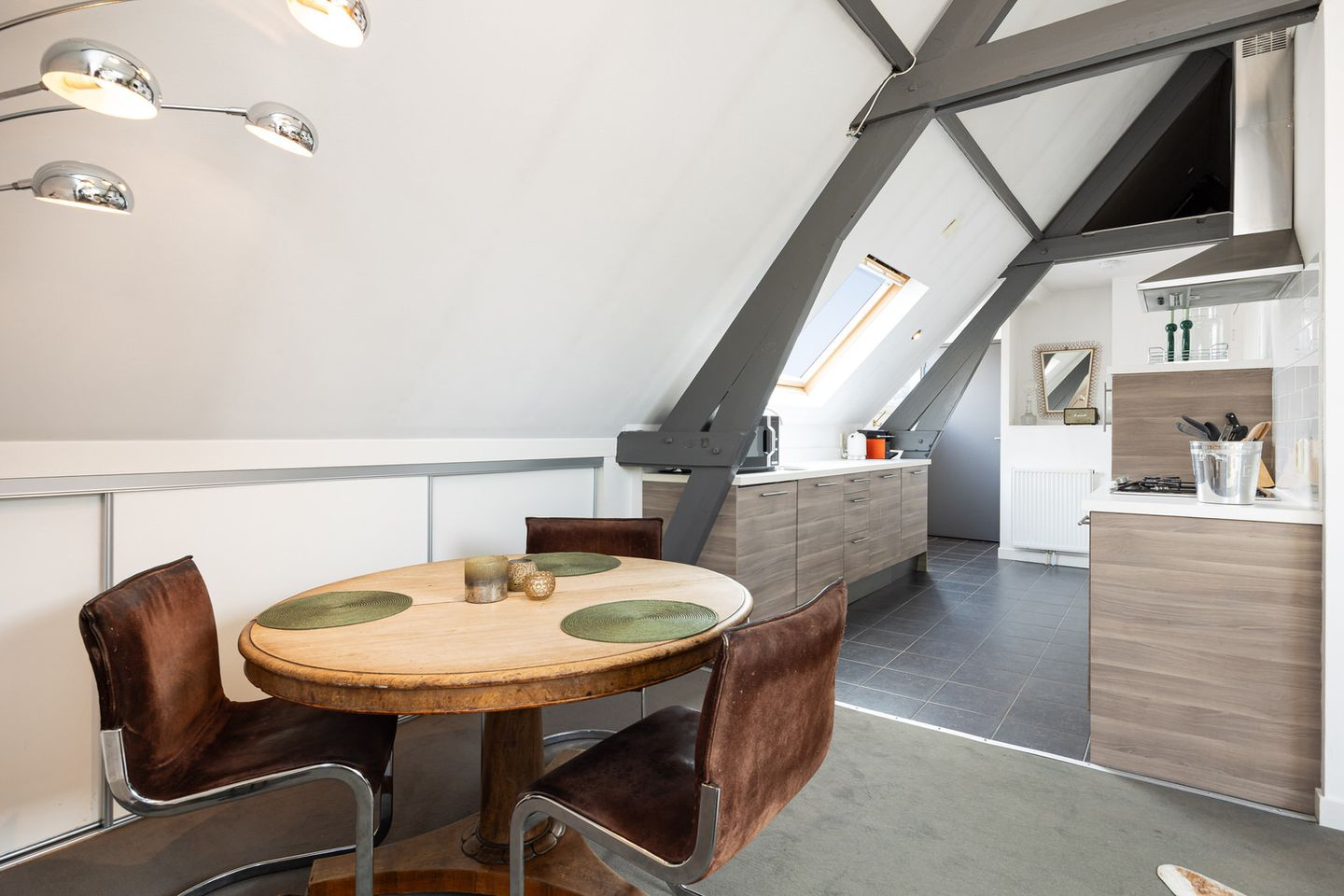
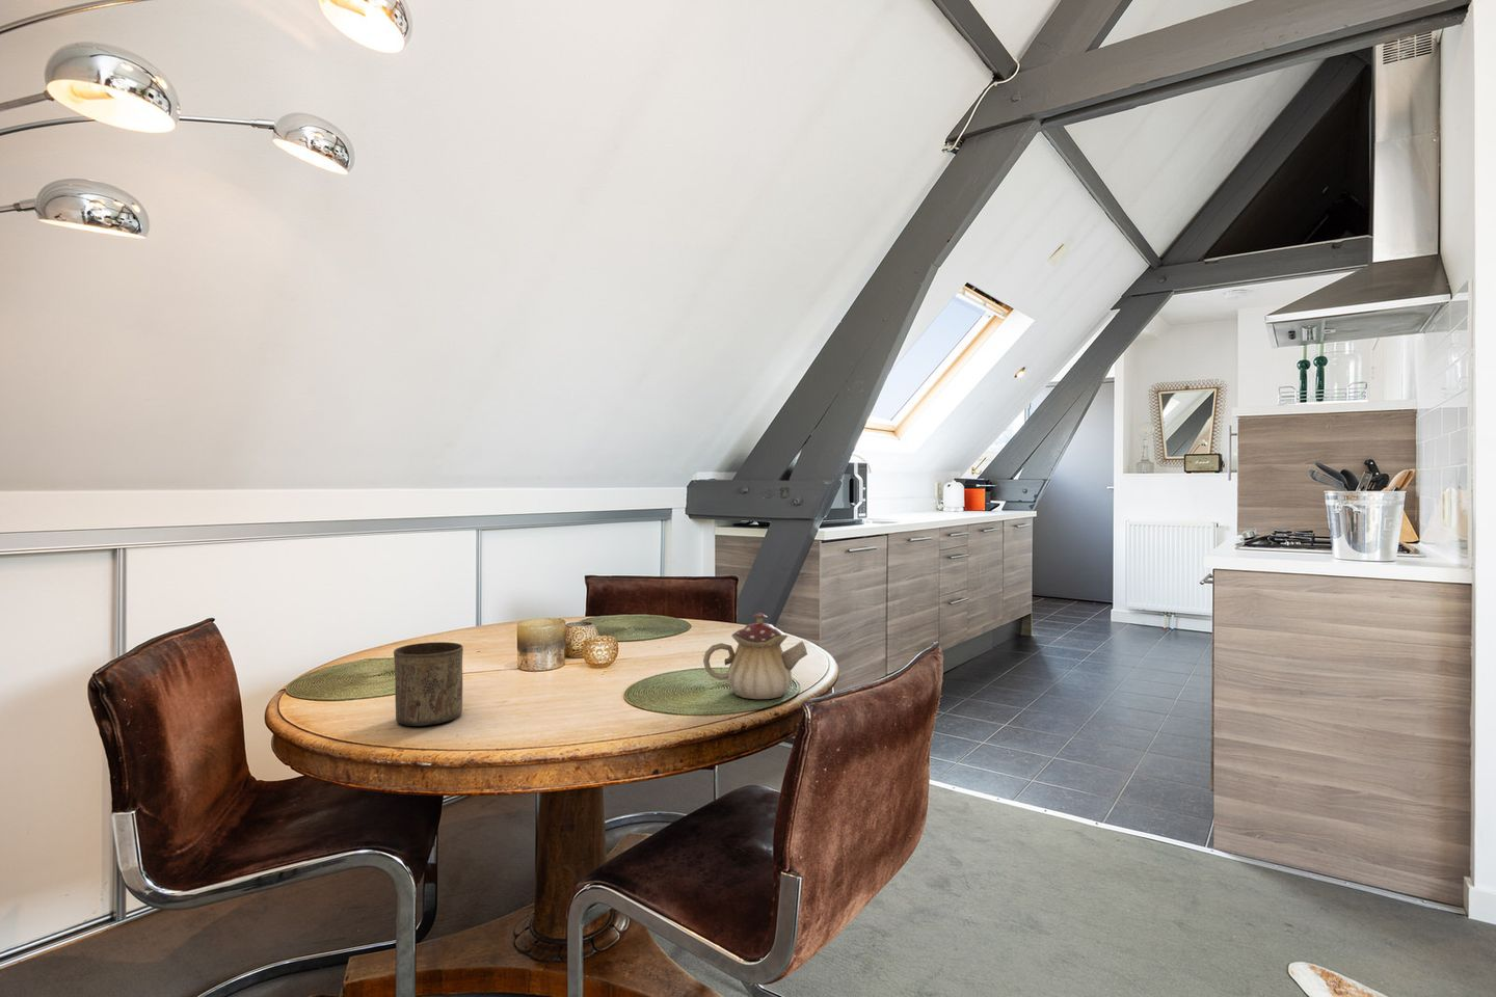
+ teapot (755, 652)
+ cup (429, 682)
